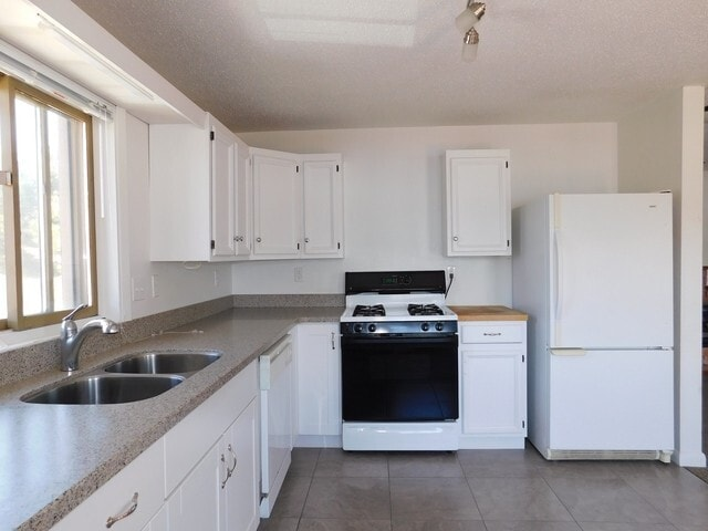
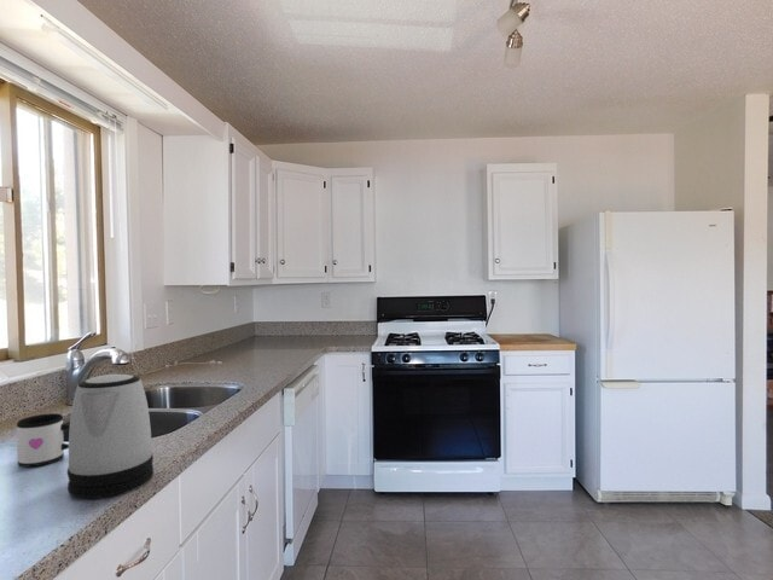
+ kettle (115, 425)
+ mug (48, 437)
